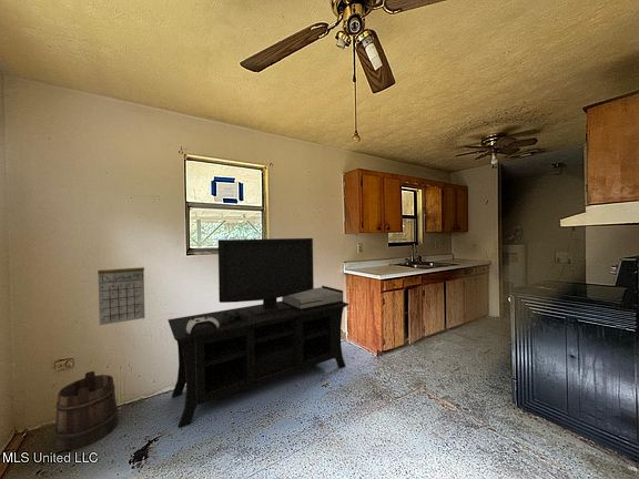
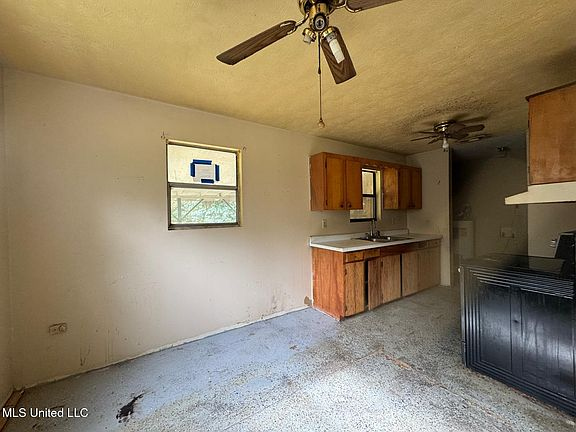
- media console (266, 309)
- calendar (122, 288)
- bucket (87, 405)
